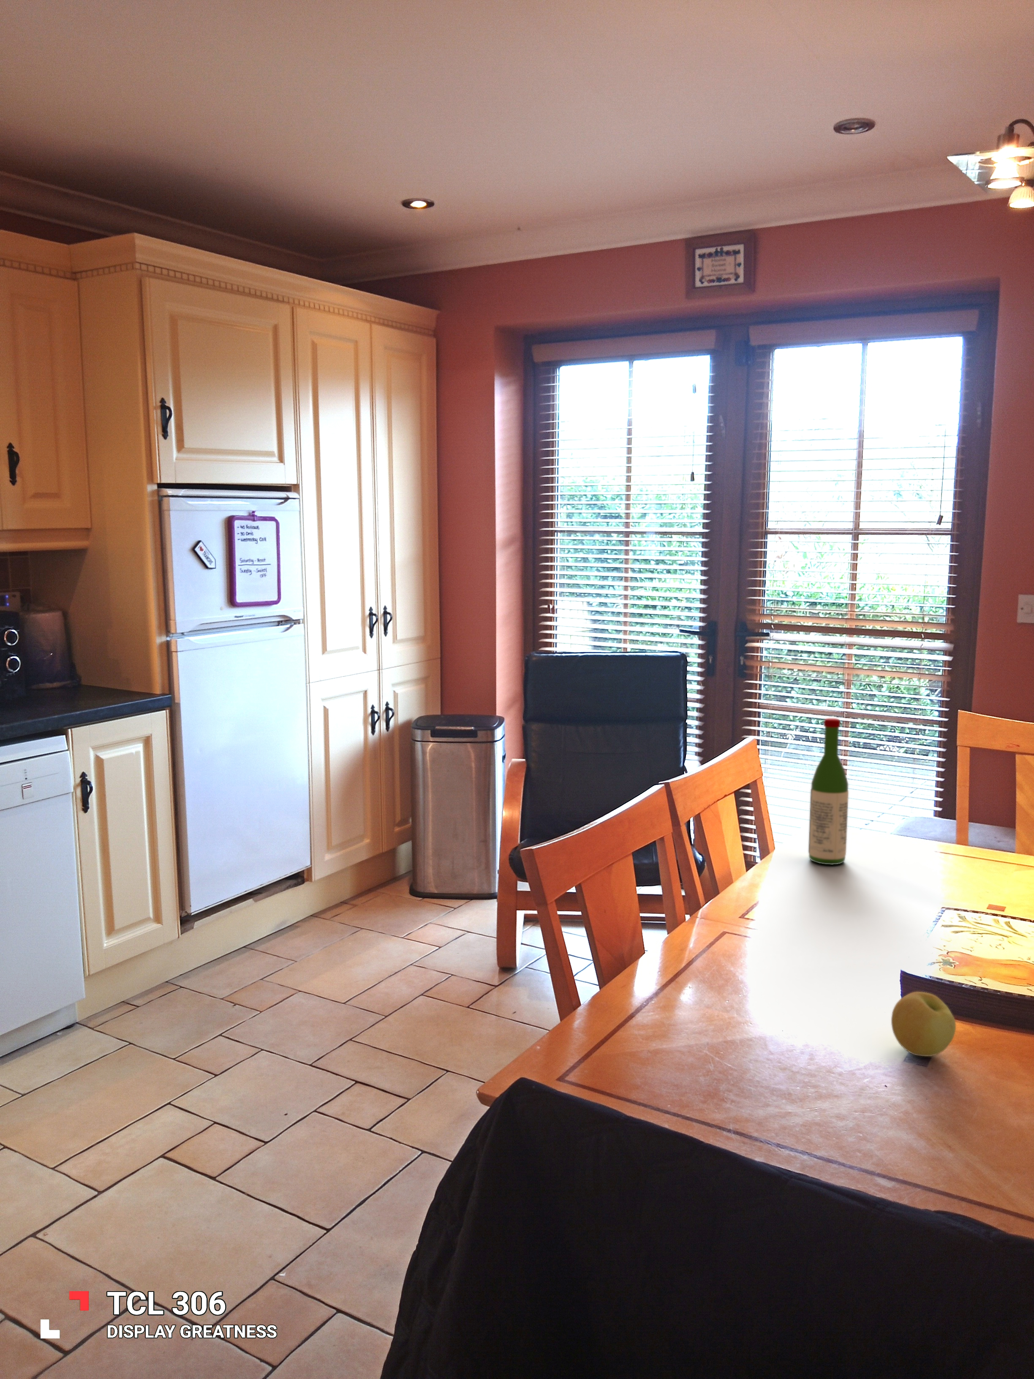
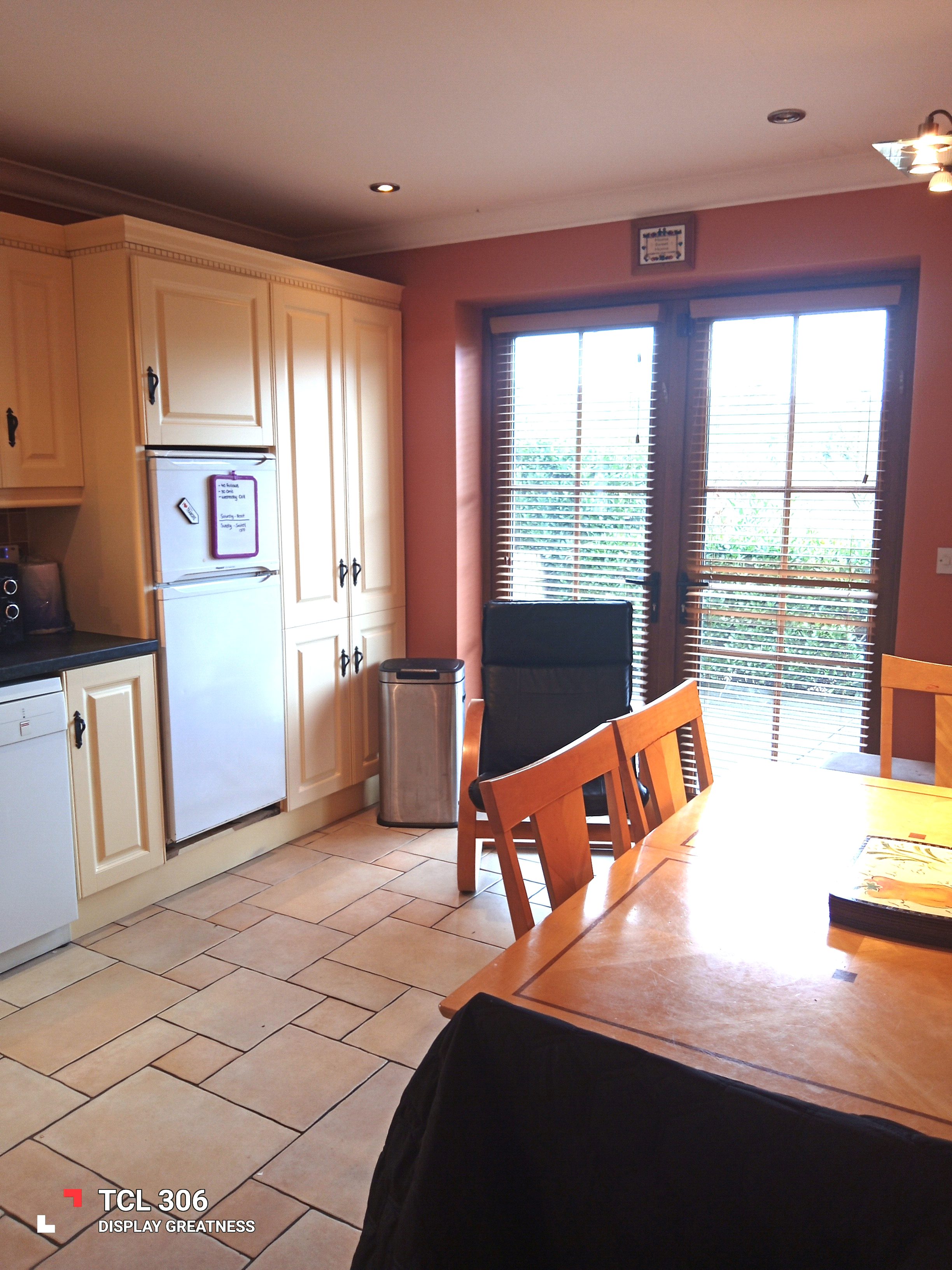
- wine bottle (829, 790)
- apple (923, 1025)
